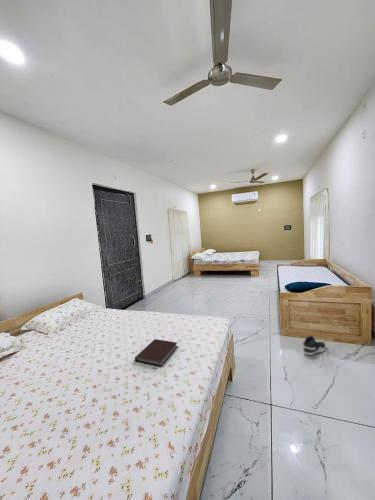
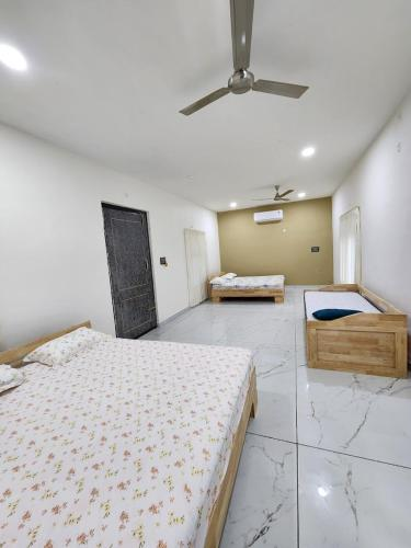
- sneaker (315, 342)
- notebook (157, 351)
